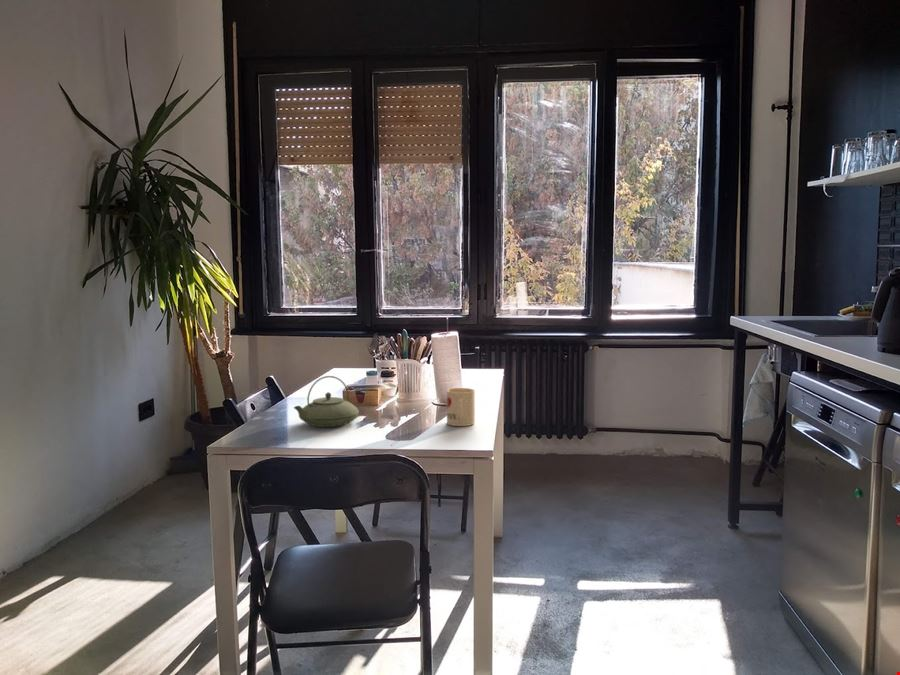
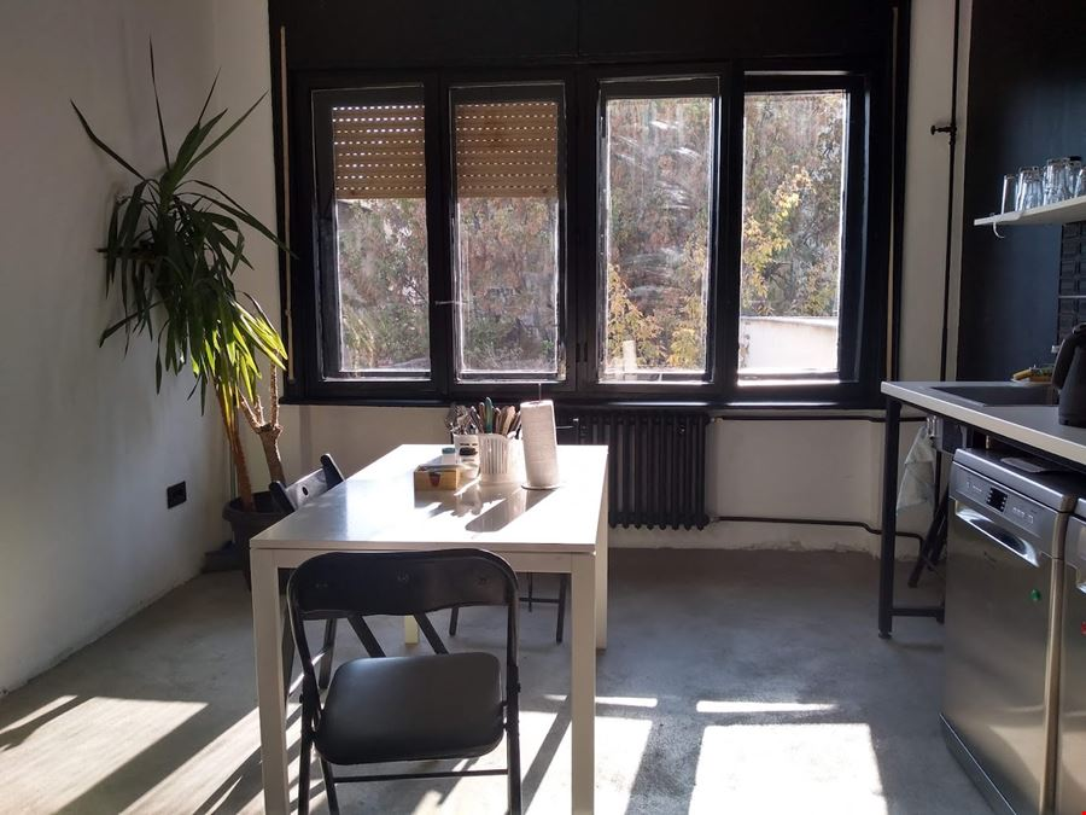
- teapot (324, 400)
- mug (460, 407)
